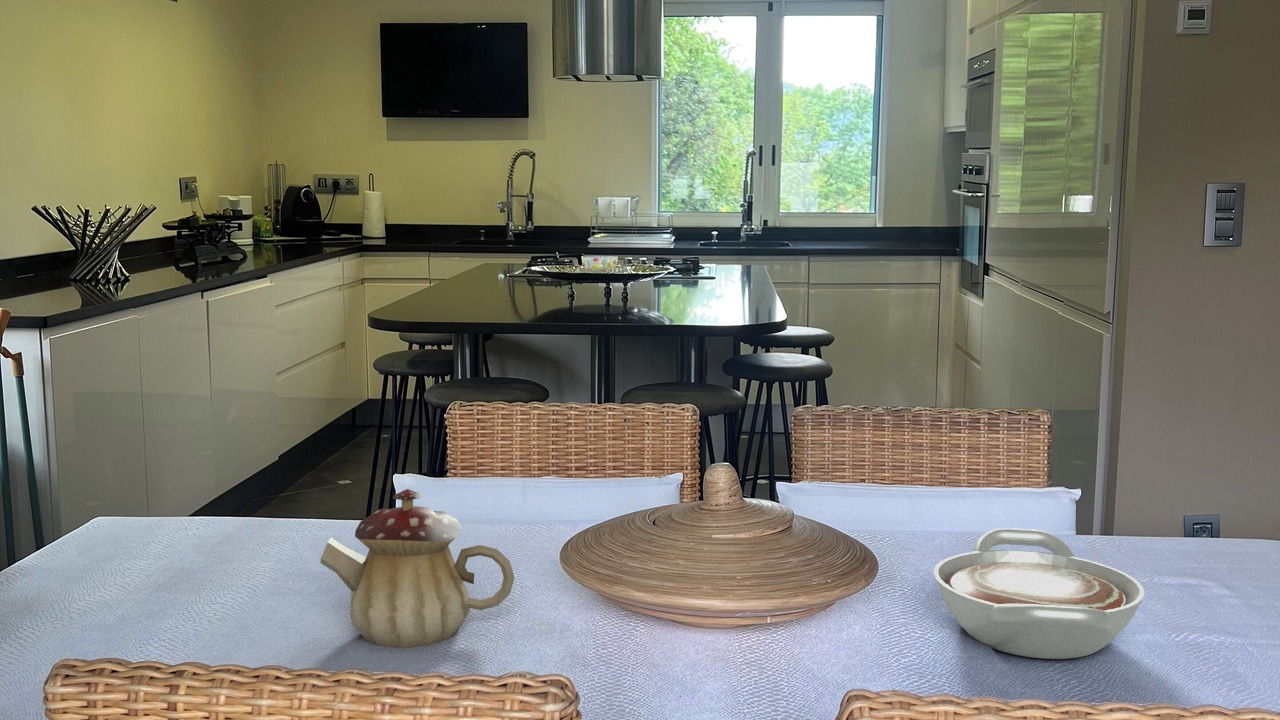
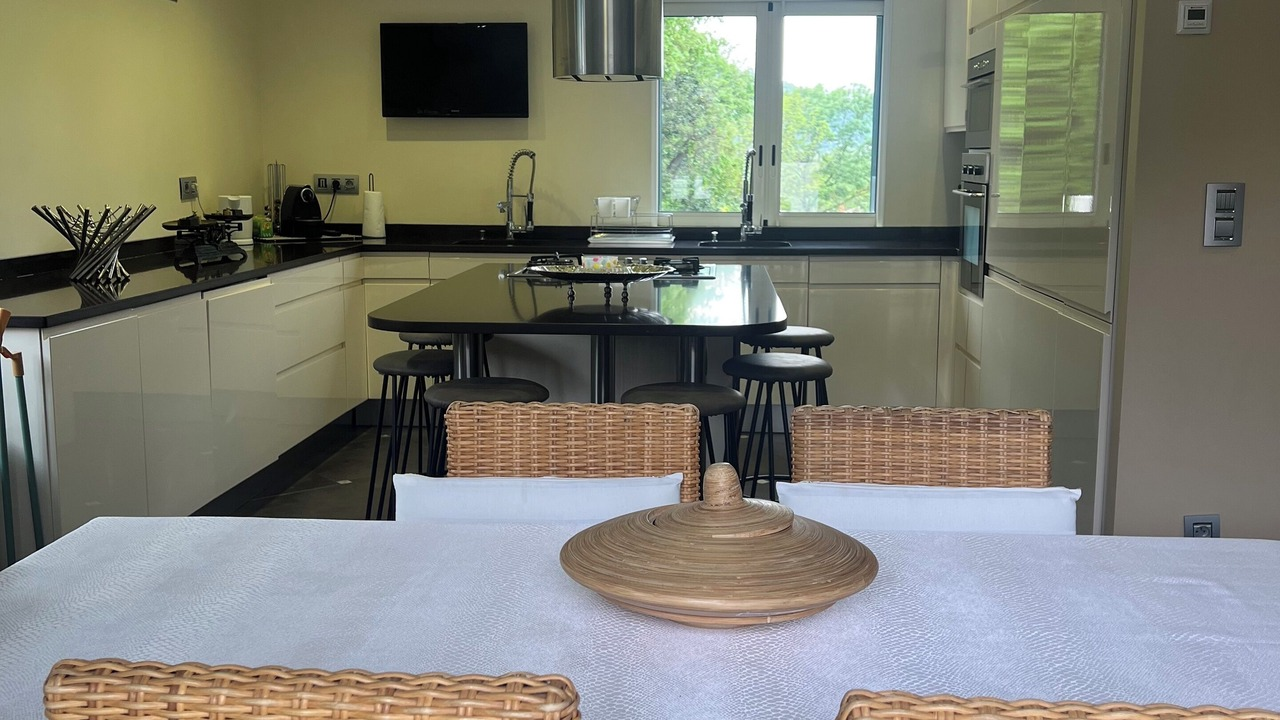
- teapot (417, 560)
- bowl (1035, 599)
